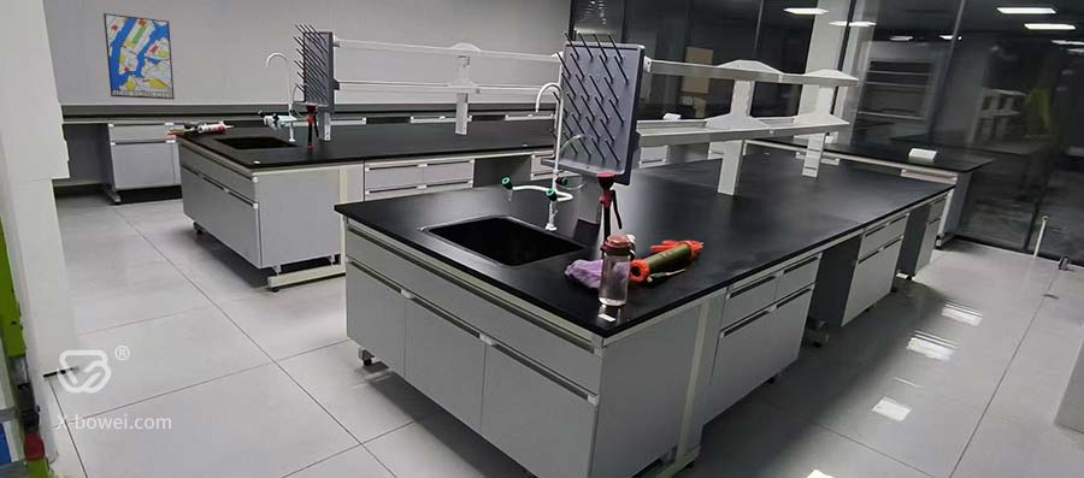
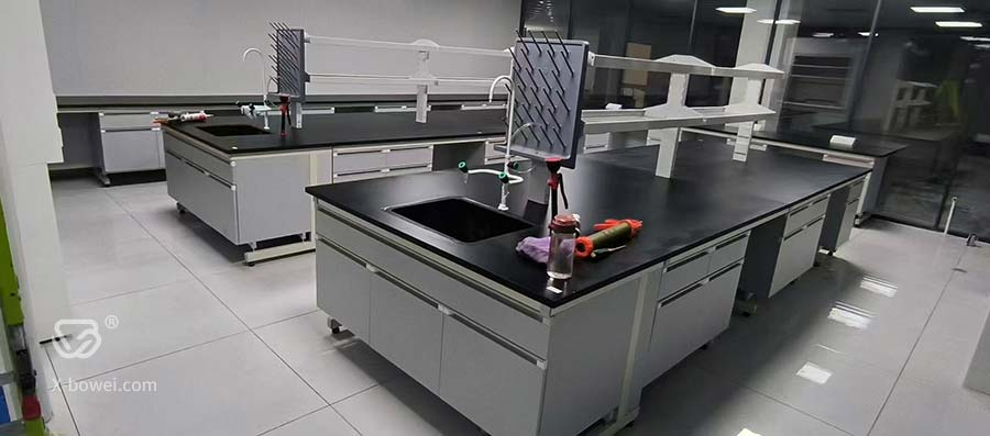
- wall art (140, 58)
